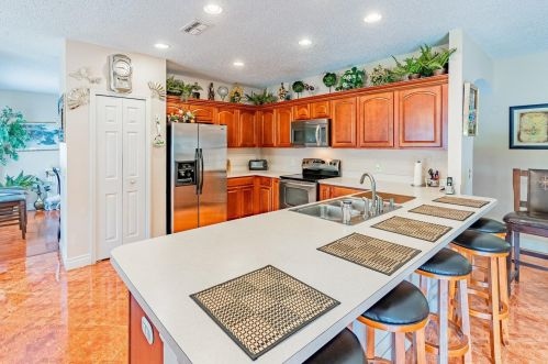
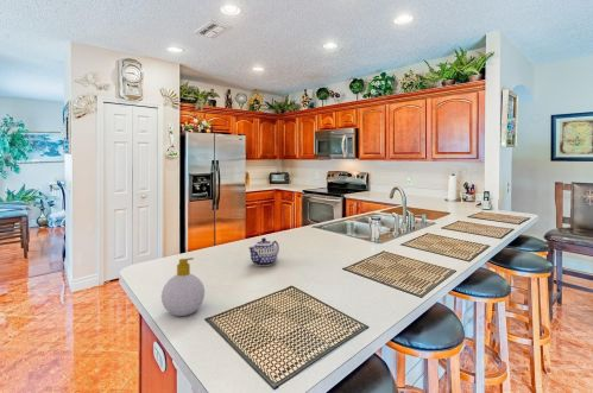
+ soap bottle (183, 285)
+ teapot (264, 251)
